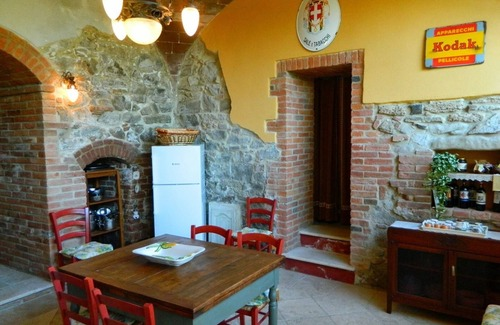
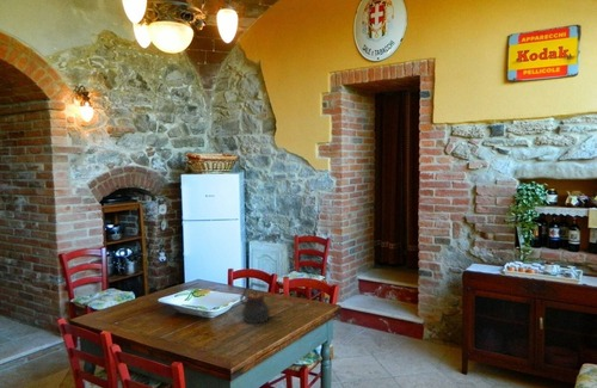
+ teapot (254, 300)
